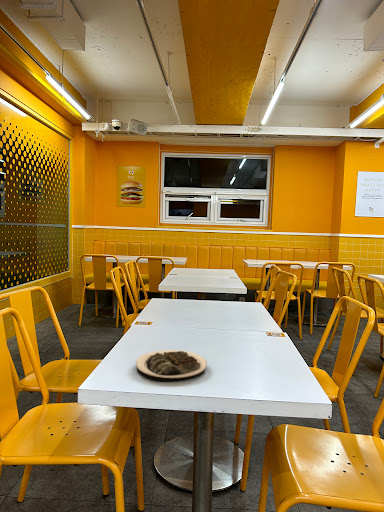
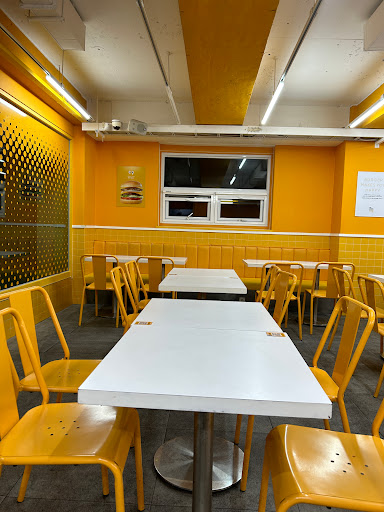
- plate (171, 362)
